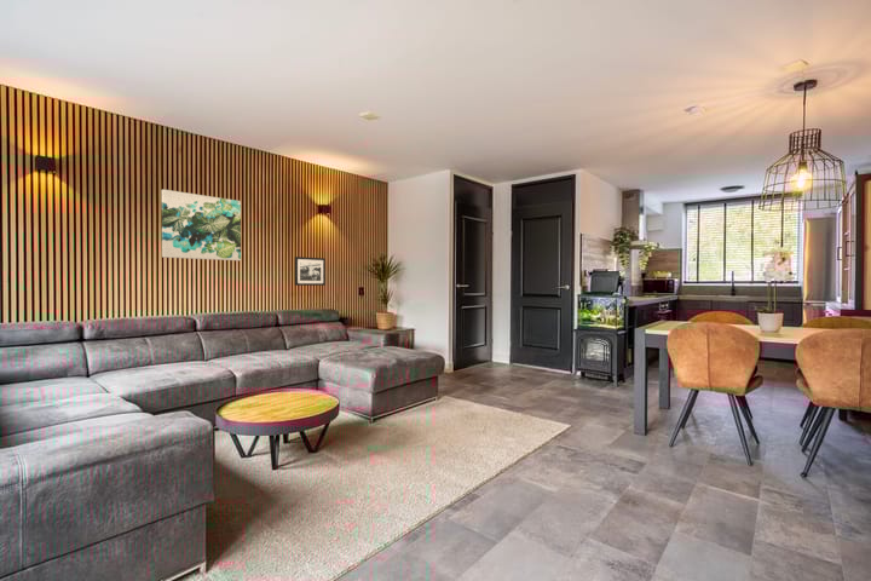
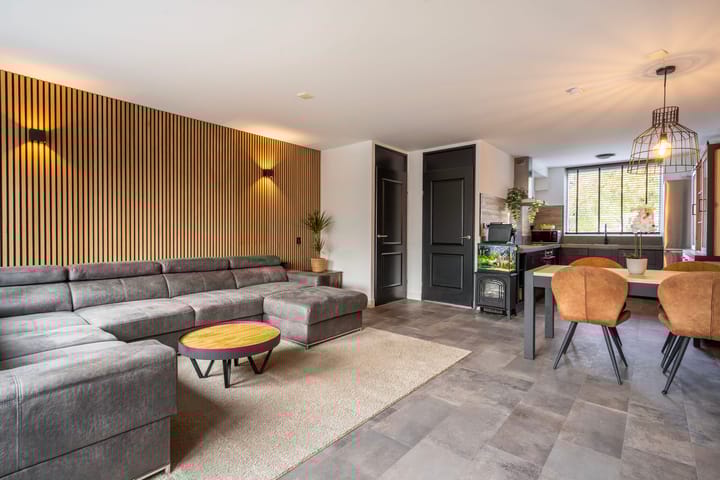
- wall art (203, 226)
- picture frame (310, 271)
